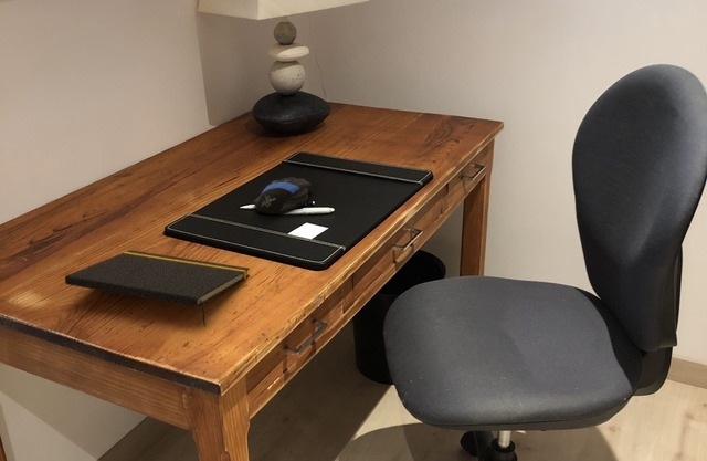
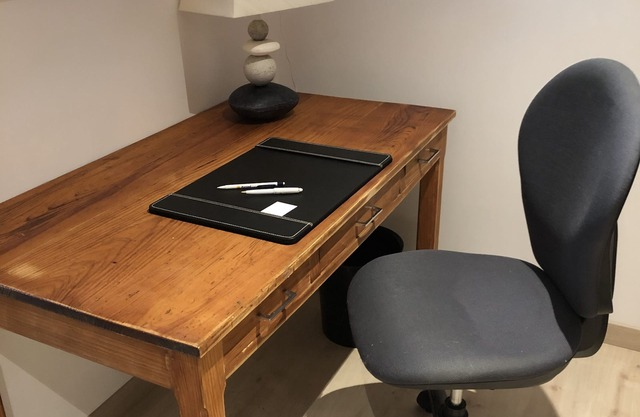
- computer mouse (283, 190)
- notepad (160, 275)
